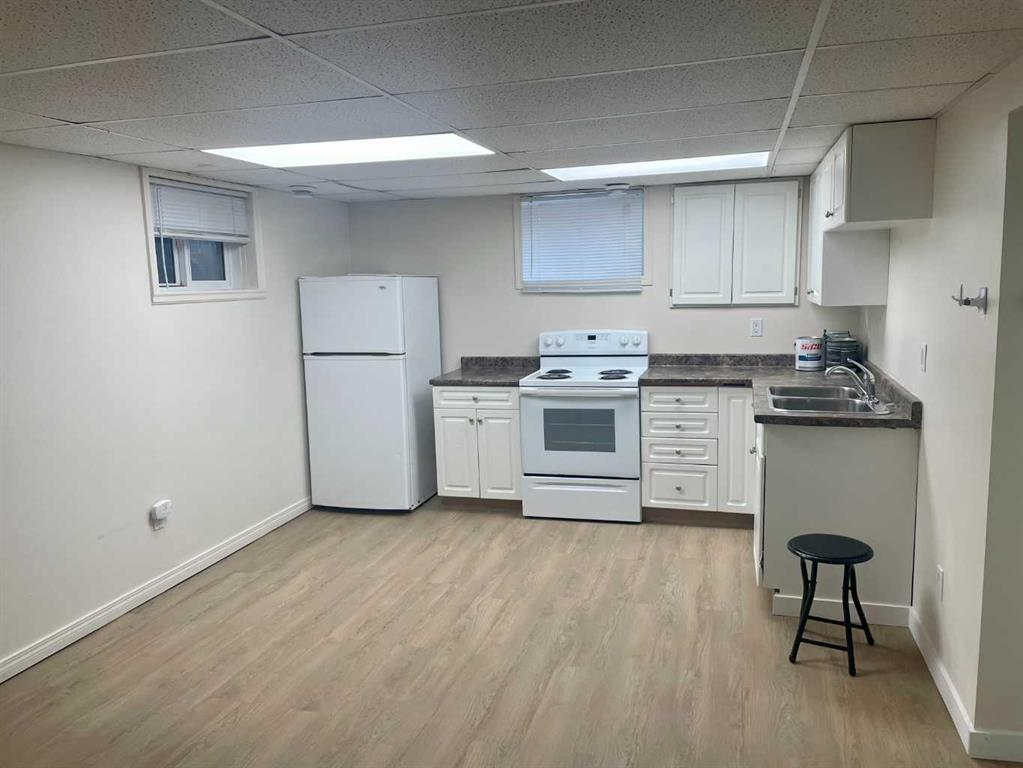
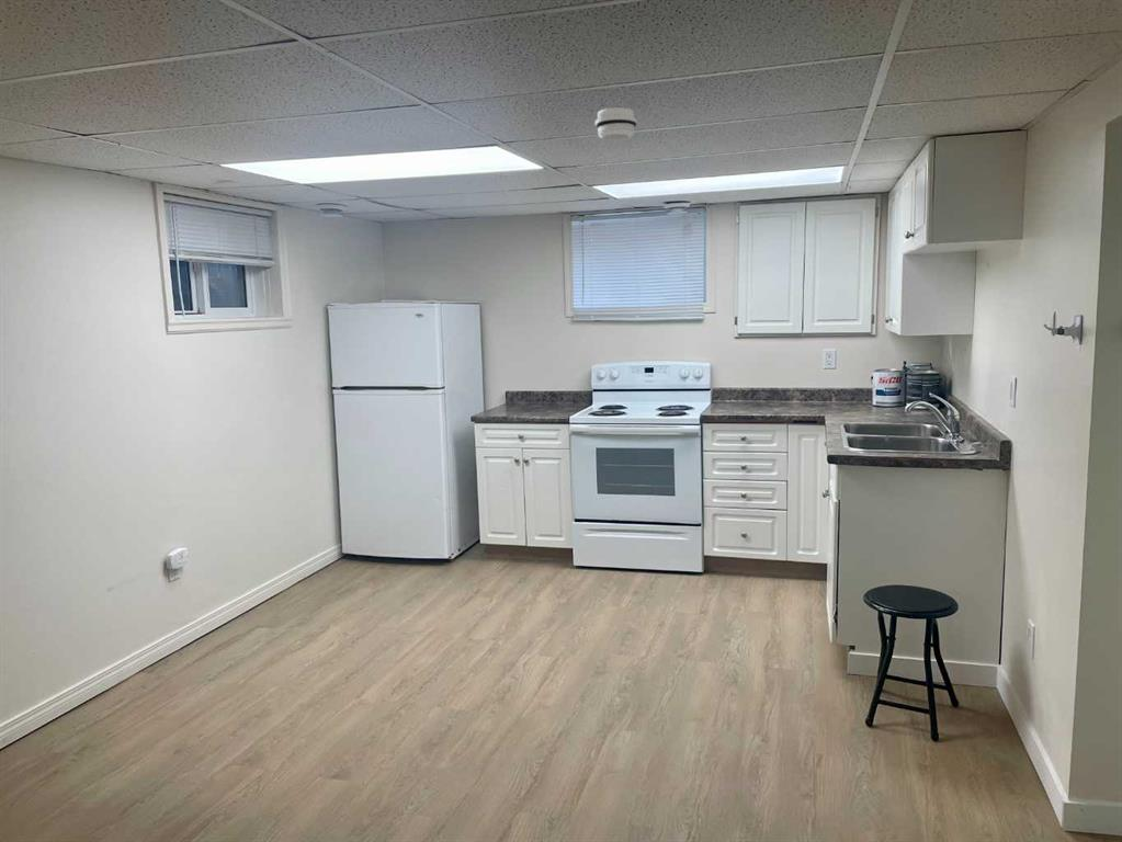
+ smoke detector (615, 124)
